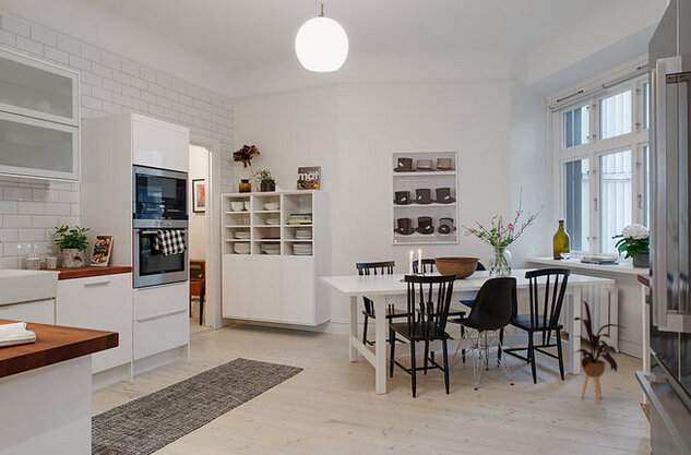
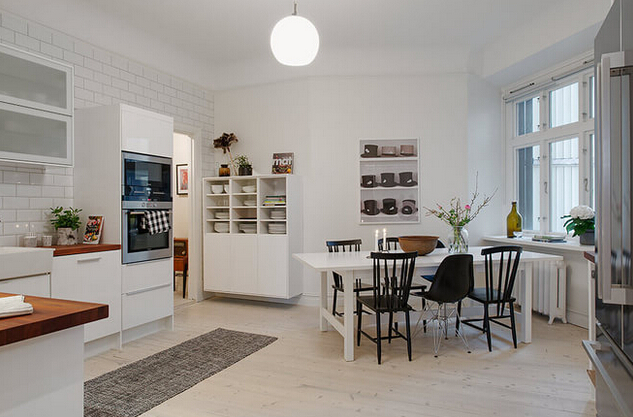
- house plant (598, 349)
